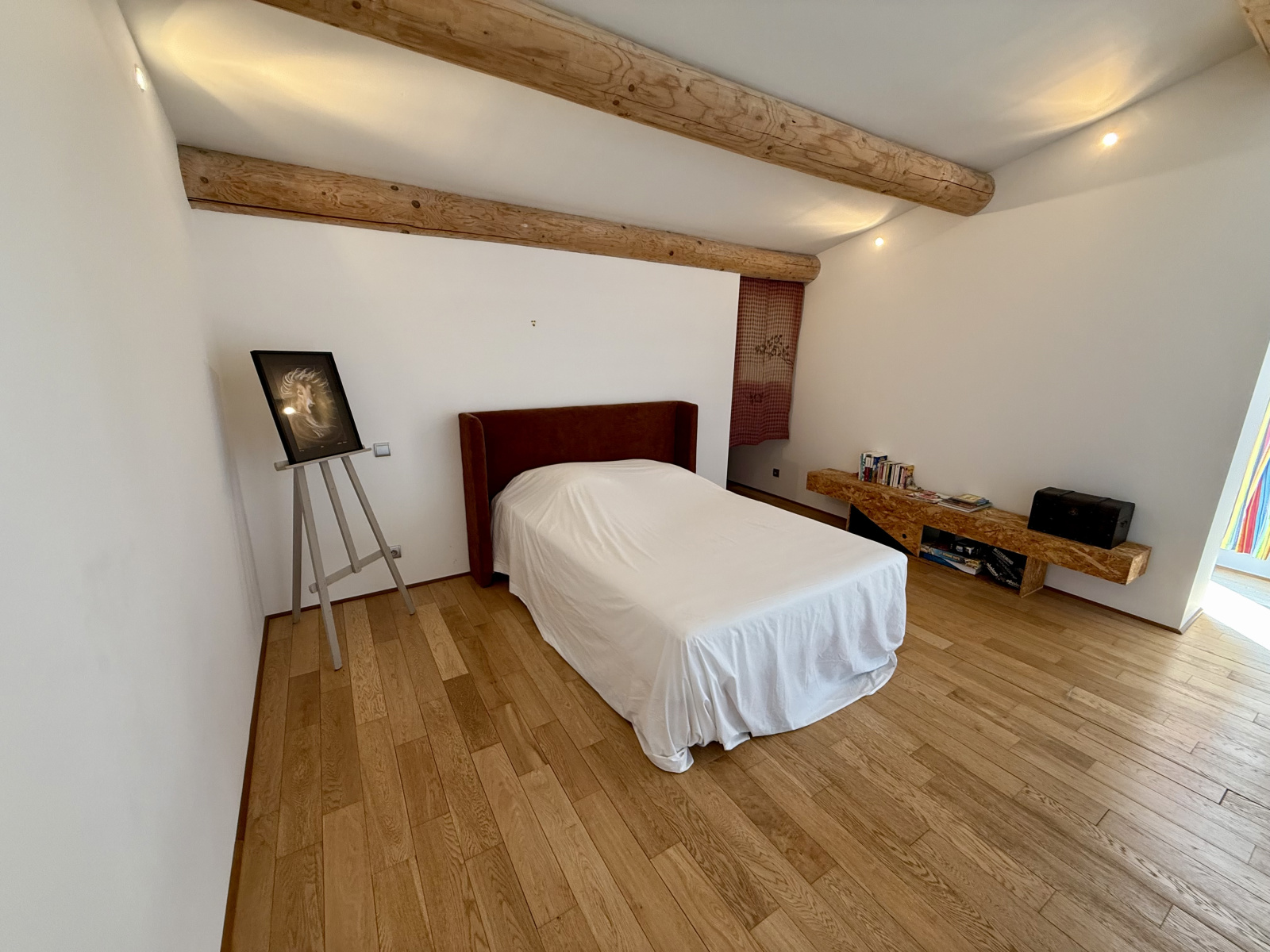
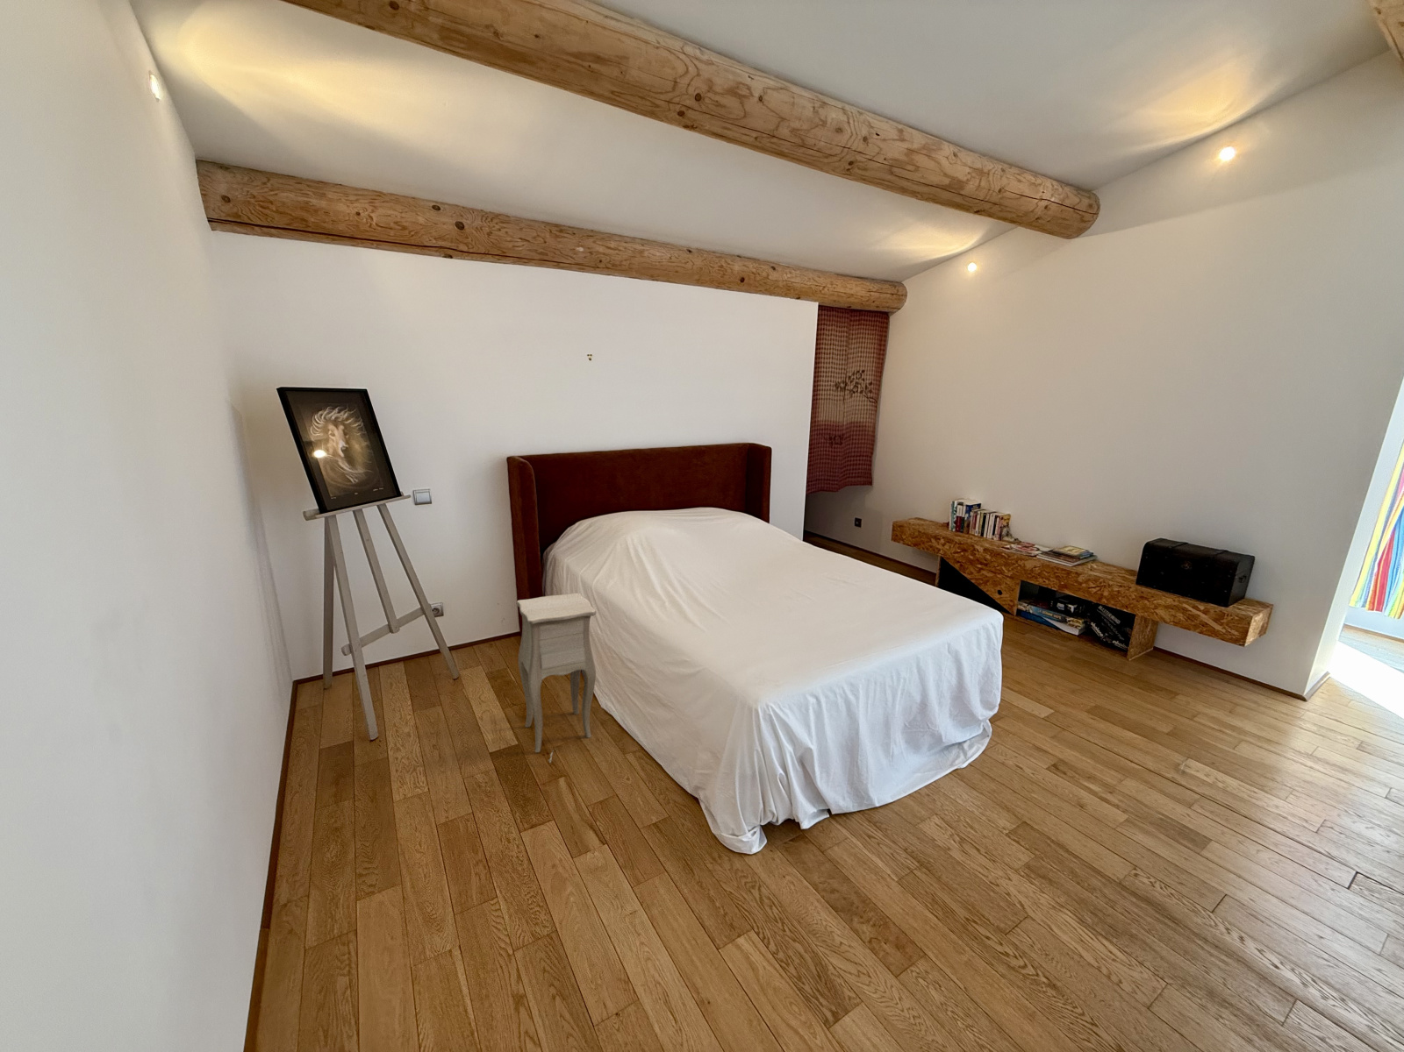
+ side table (556, 669)
